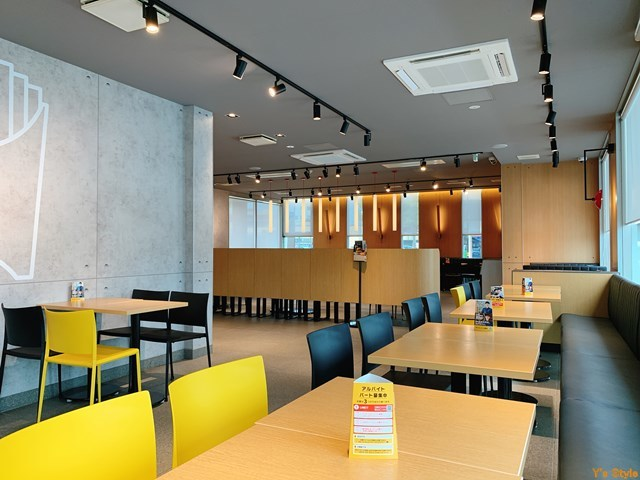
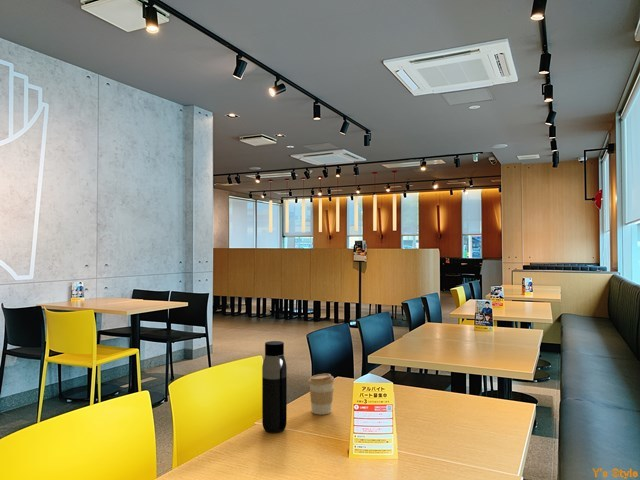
+ coffee cup (321, 393)
+ water bottle (274, 385)
